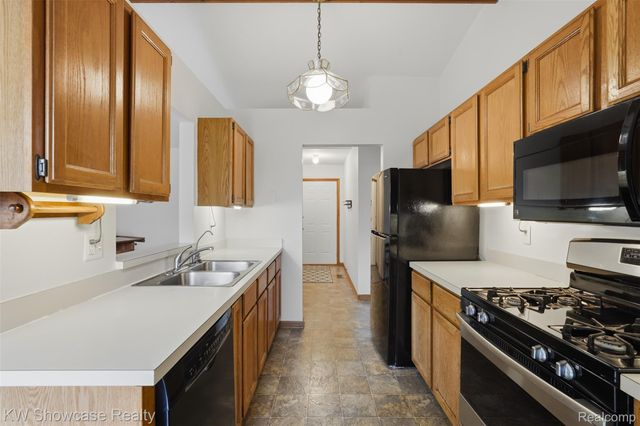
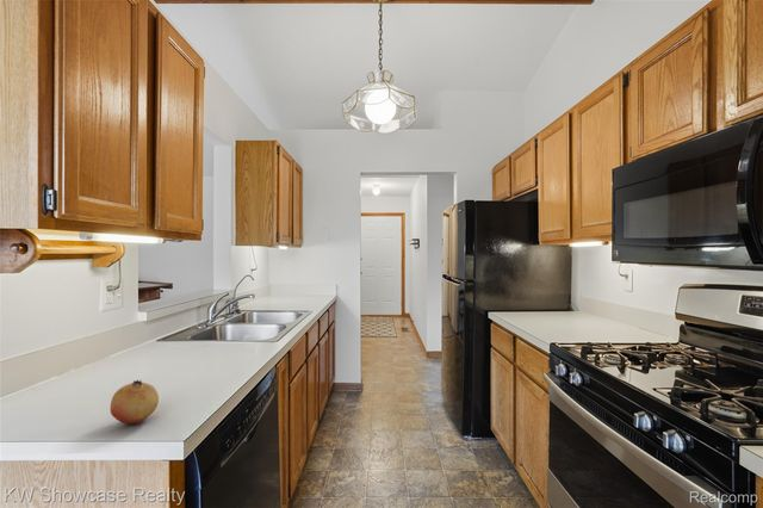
+ fruit (135, 399)
